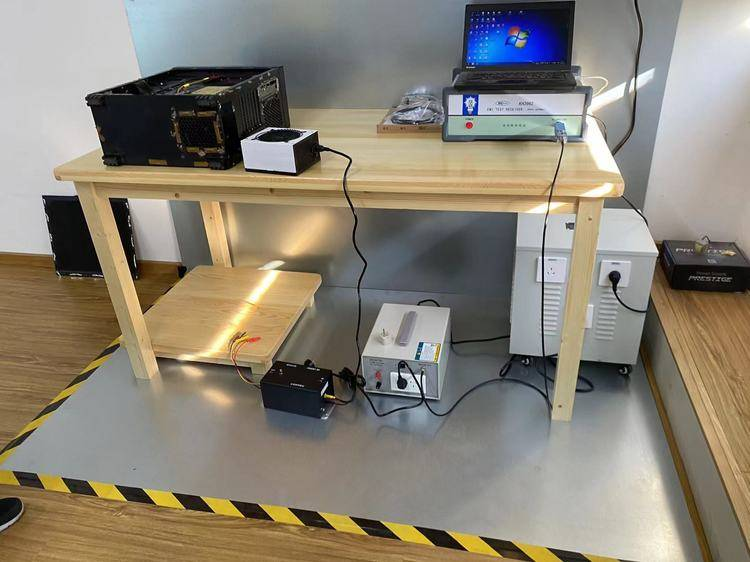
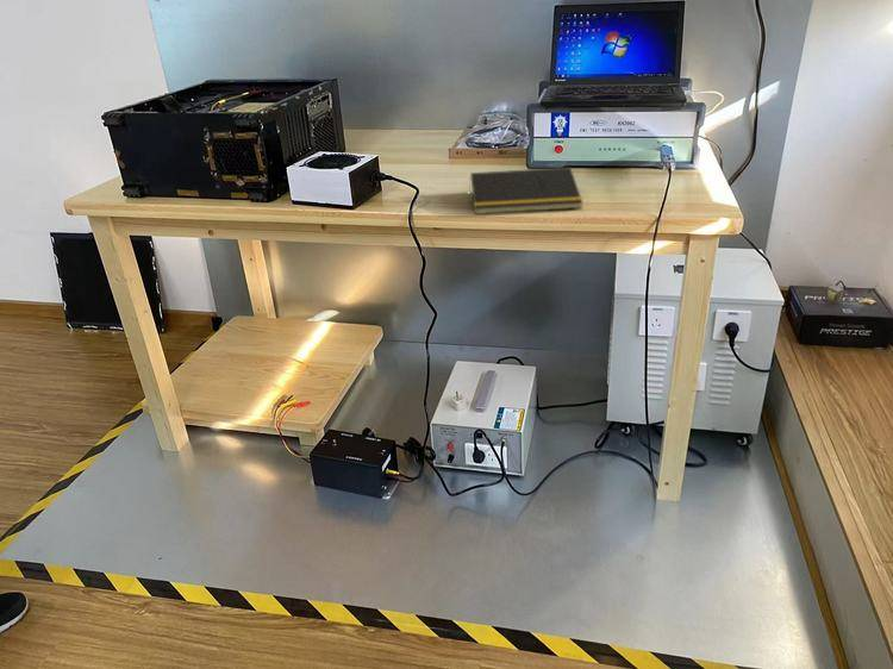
+ notepad (524, 189)
